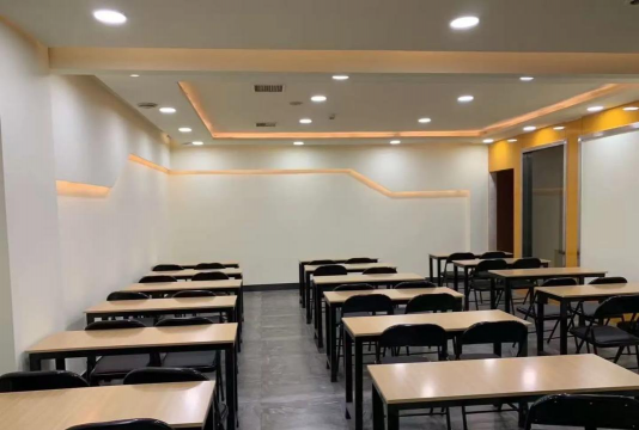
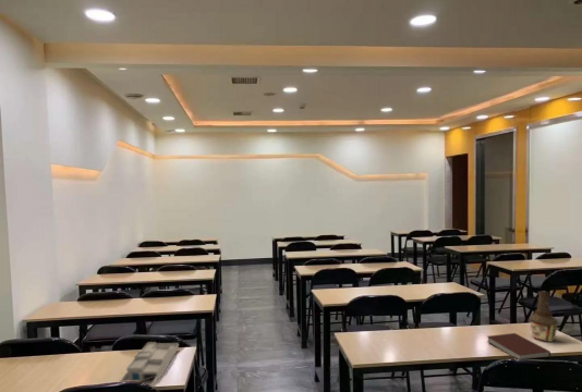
+ desk organizer (150, 359)
+ notebook (517, 345)
+ bottle (542, 315)
